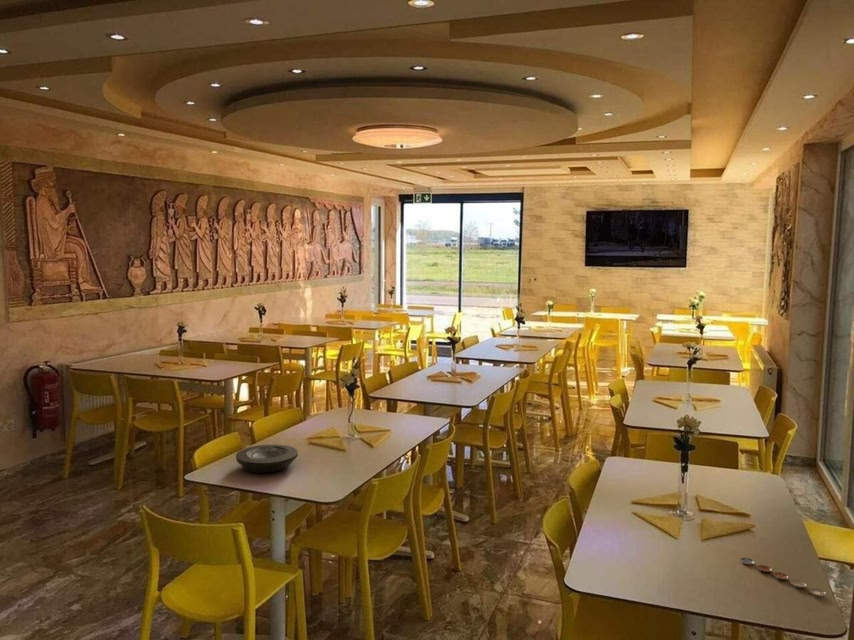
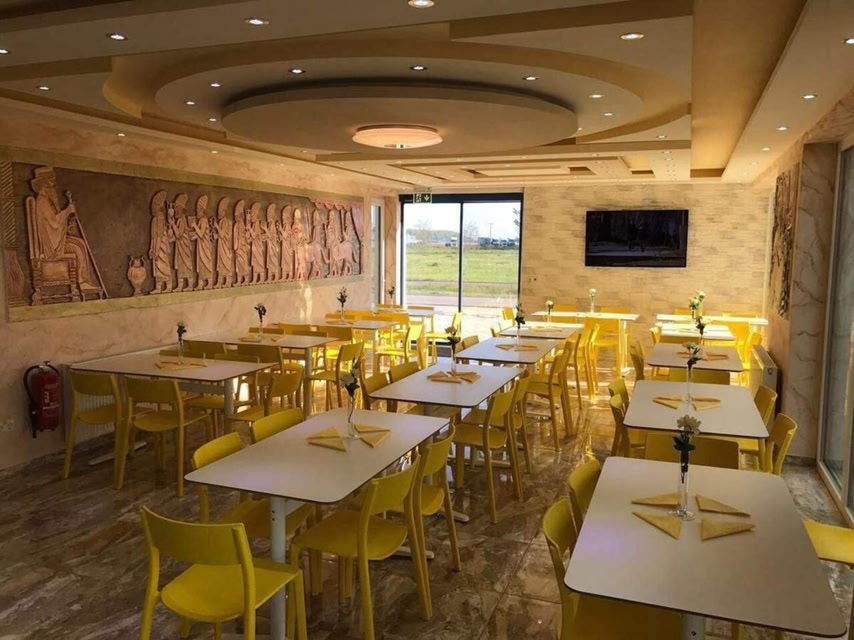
- plate (267, 460)
- plate (780, 576)
